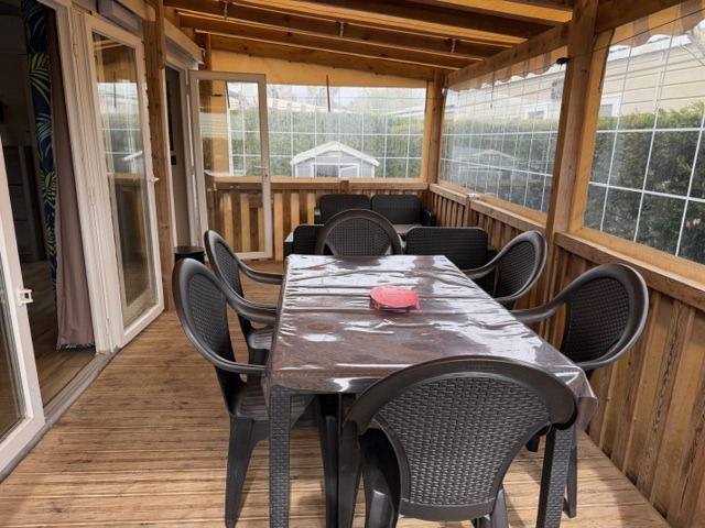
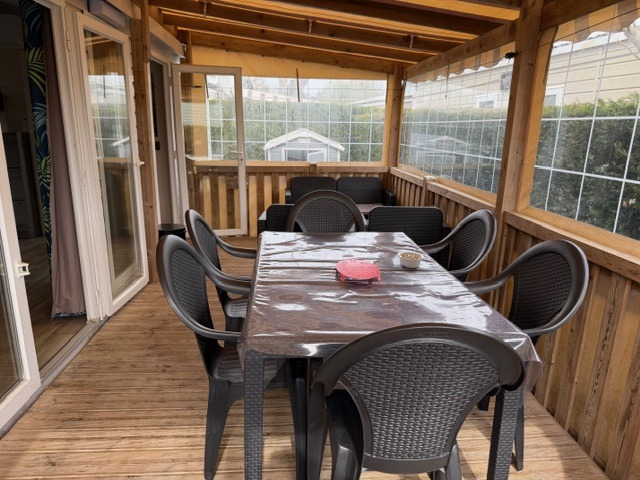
+ legume (409, 258)
